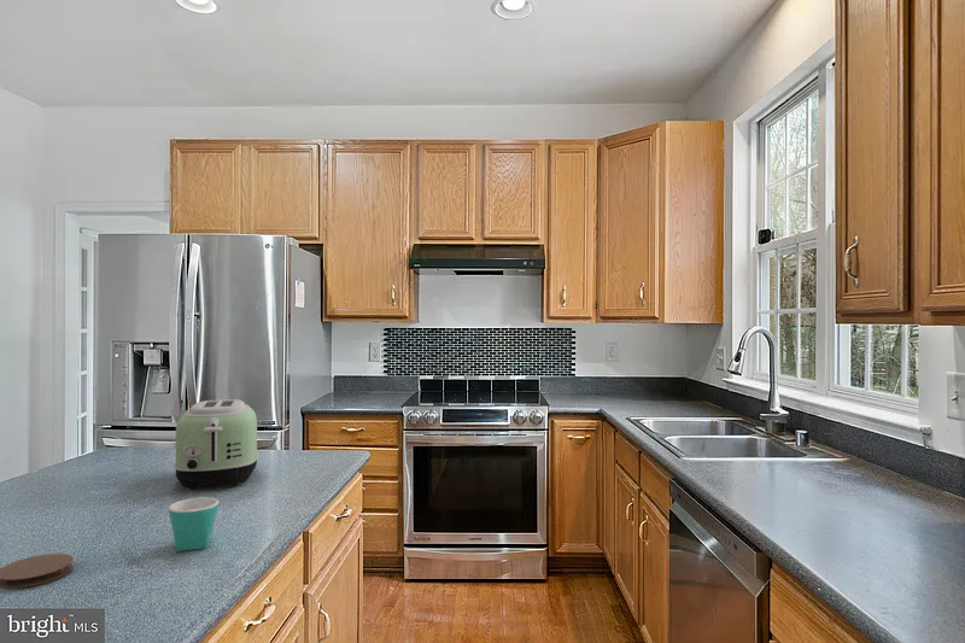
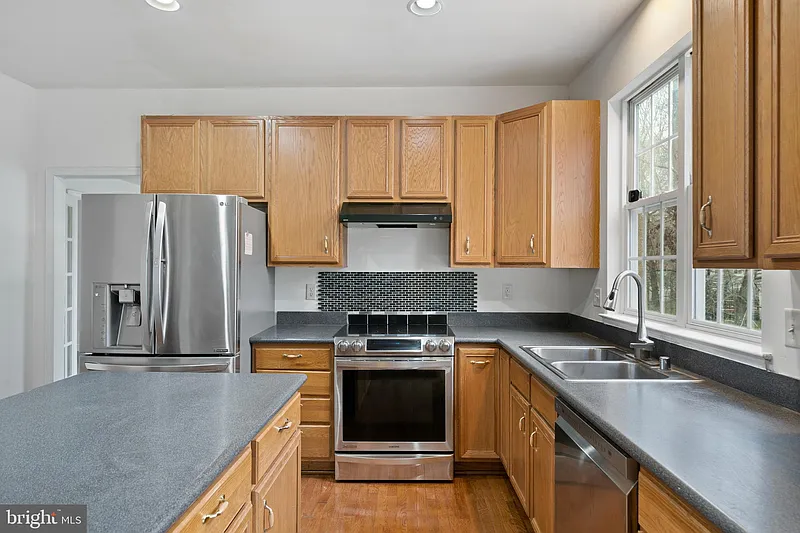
- coaster (35, 569)
- toaster (217, 442)
- mug (195, 520)
